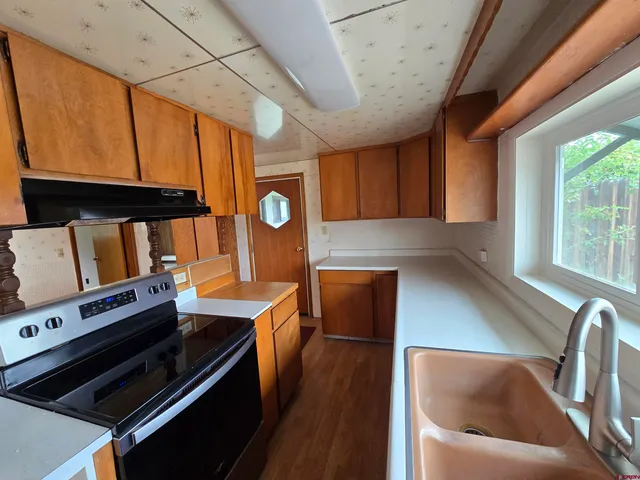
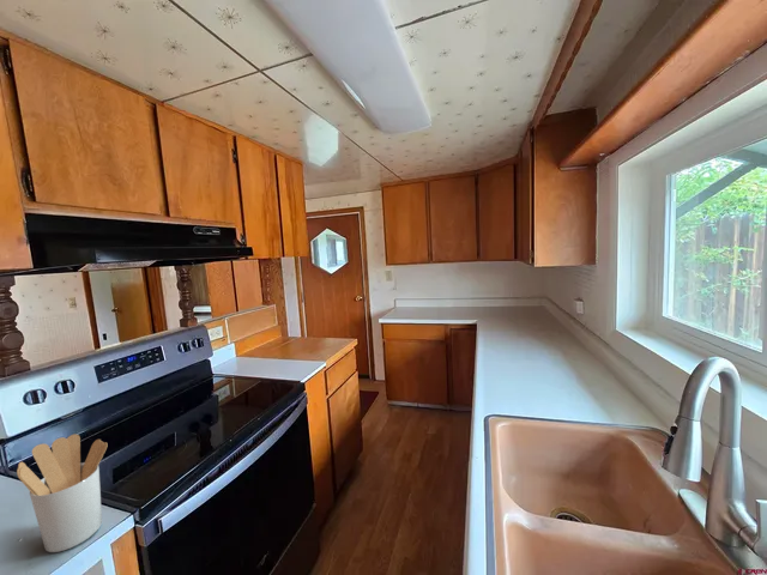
+ utensil holder (65, 486)
